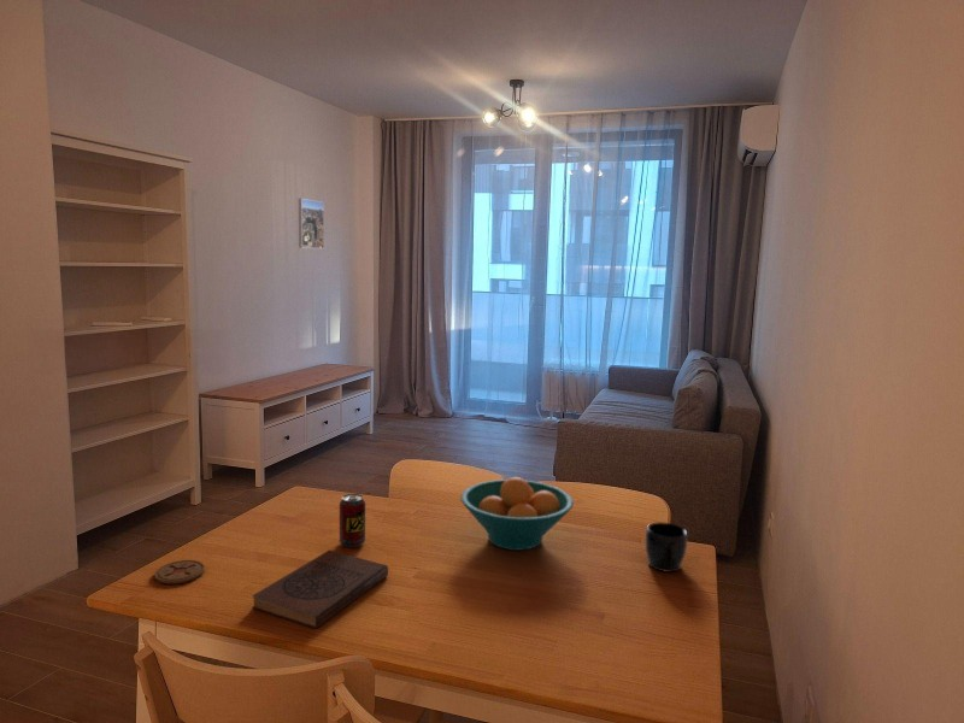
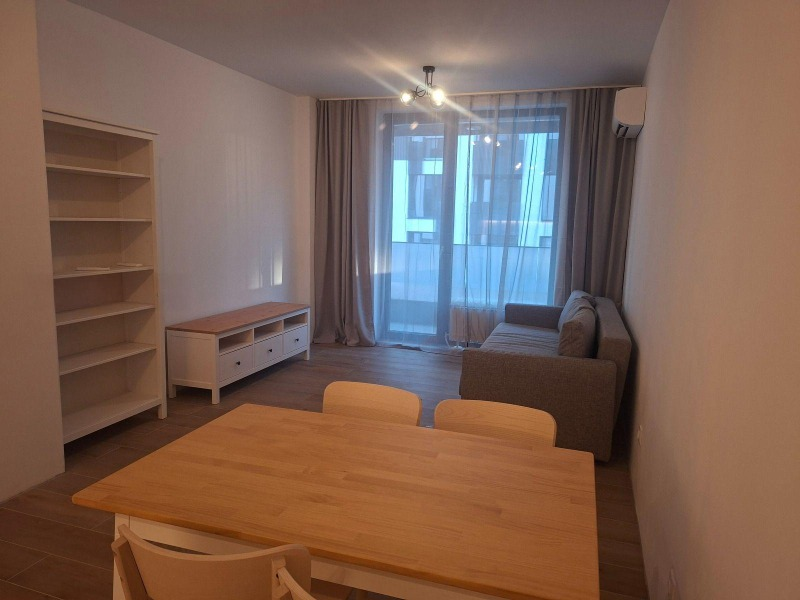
- book (323, 584)
- fruit bowl (516, 509)
- mug (665, 549)
- coaster (180, 571)
- beverage can (352, 519)
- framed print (311, 224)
